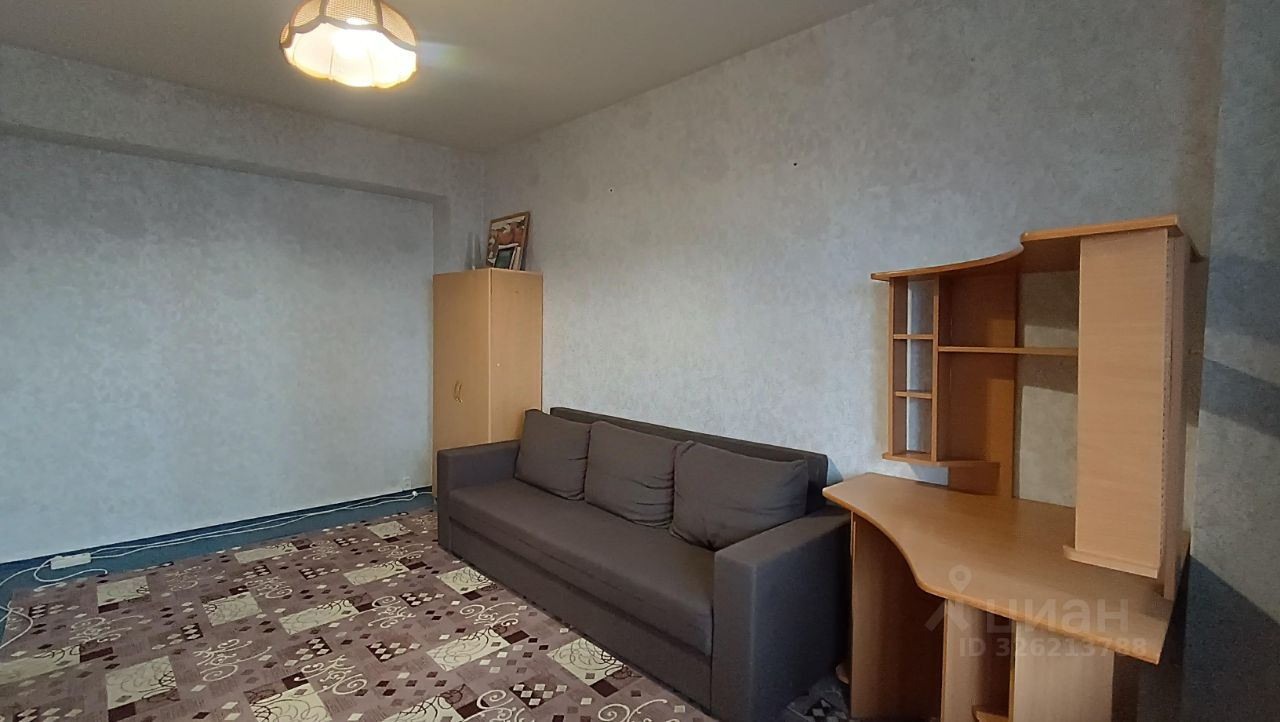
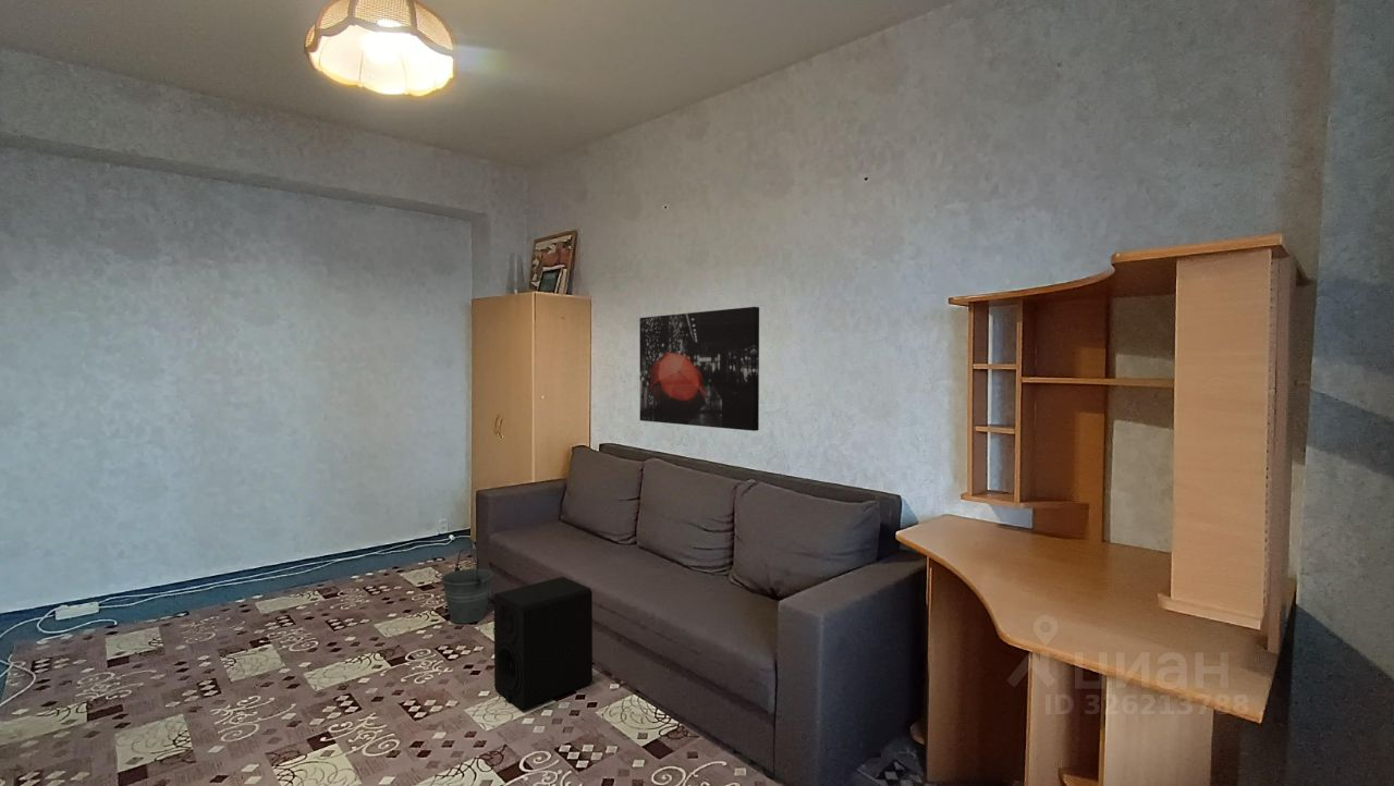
+ speaker (545, 638)
+ bucket (467, 582)
+ wall art (694, 369)
